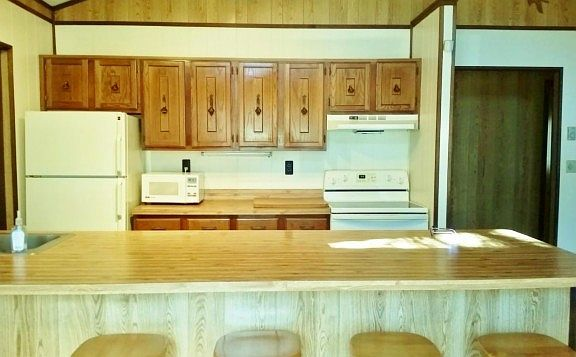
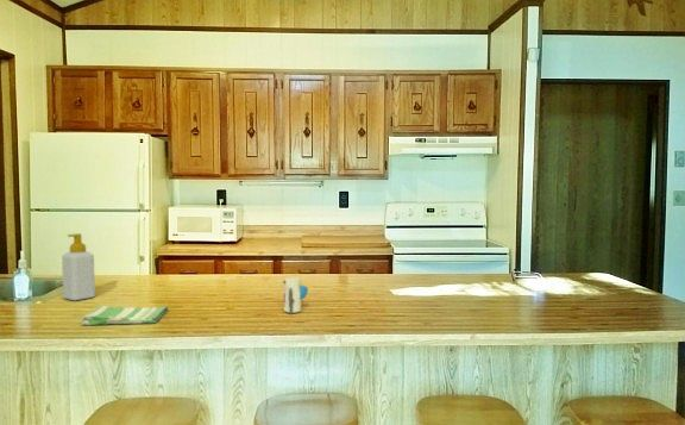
+ dish towel (126, 313)
+ toy (295, 294)
+ soap bottle (77, 265)
